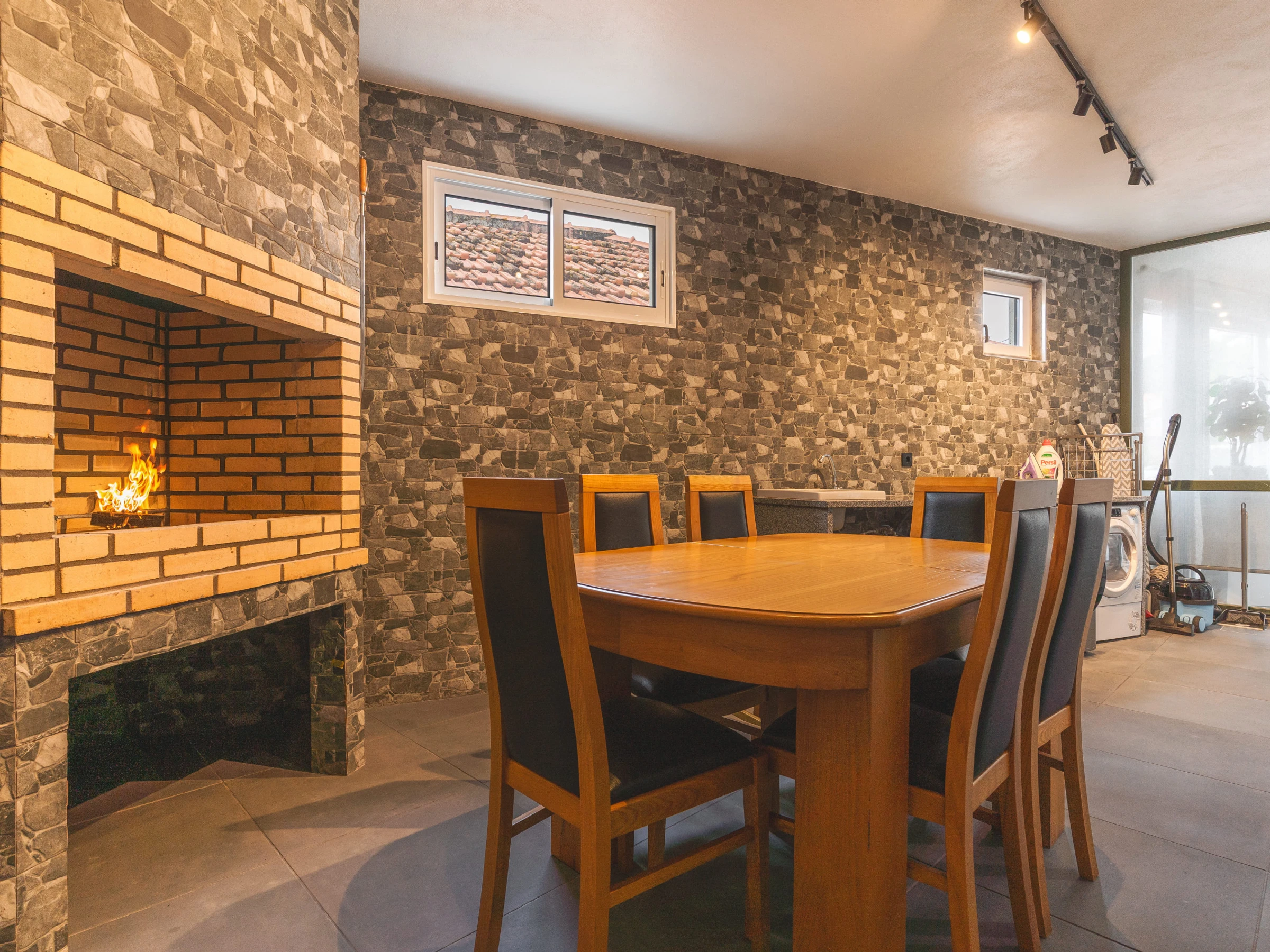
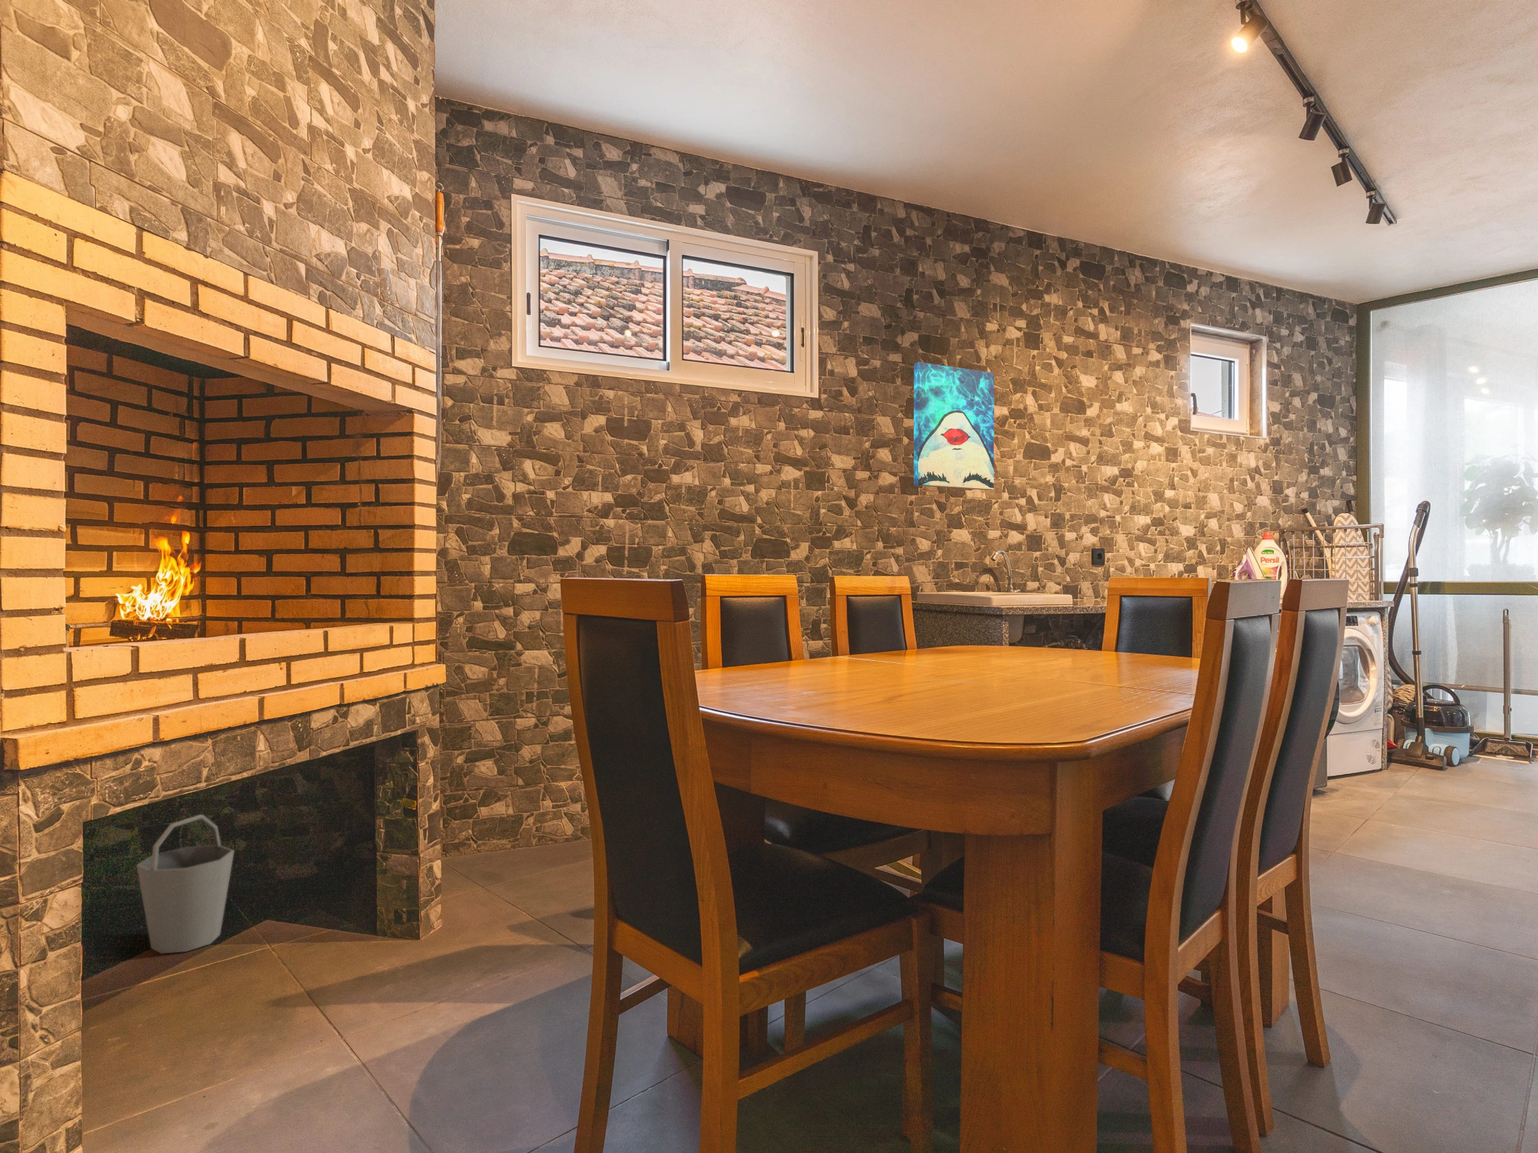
+ wall art (954, 428)
+ bucket (186, 880)
